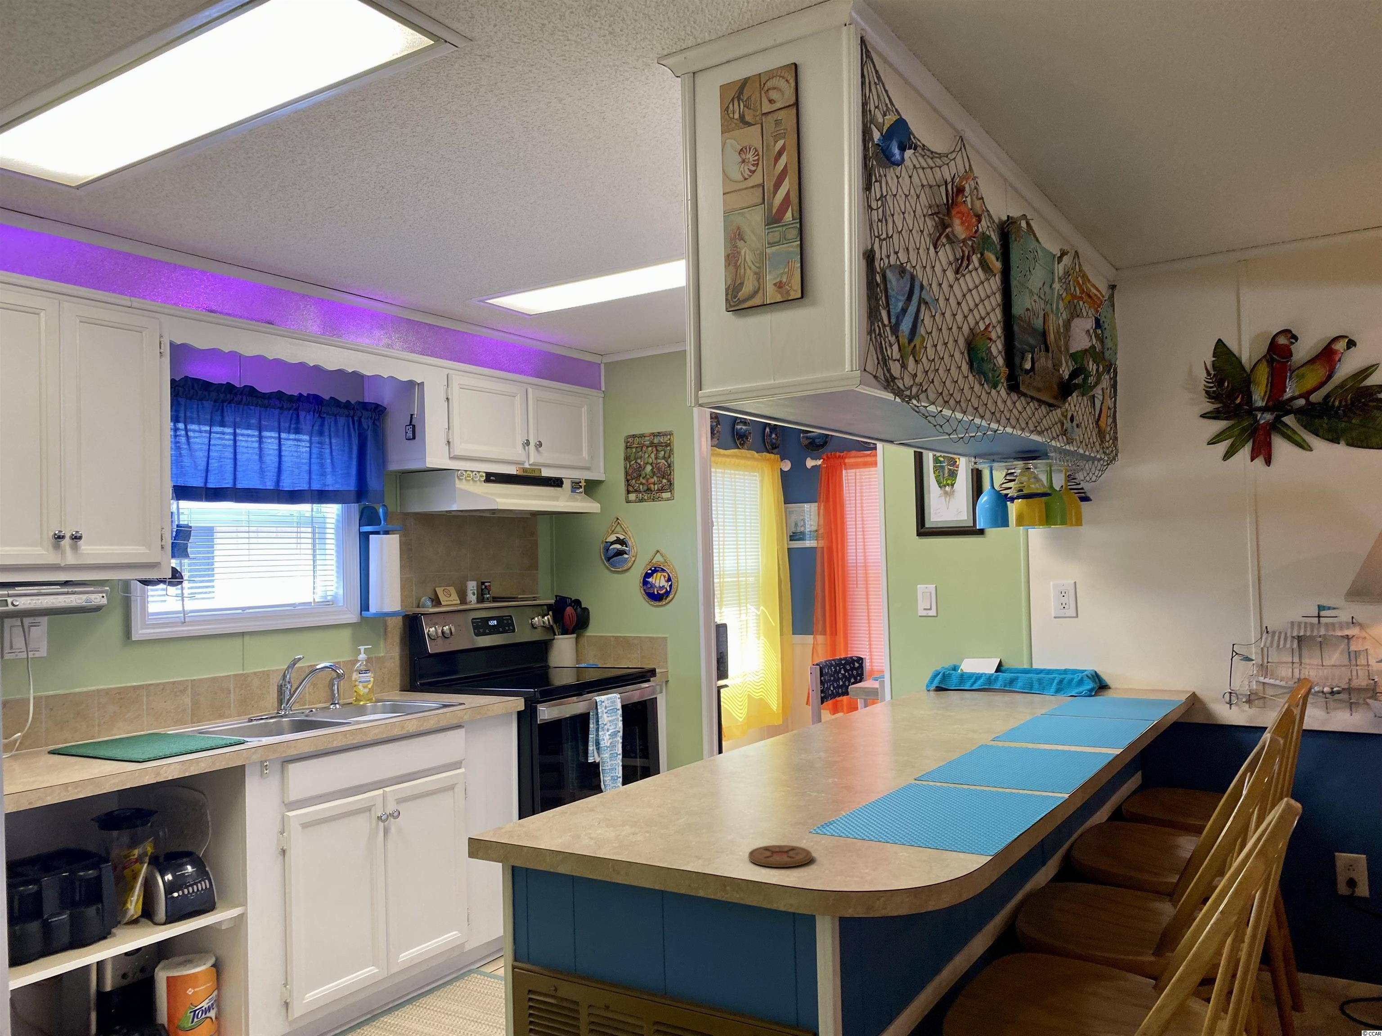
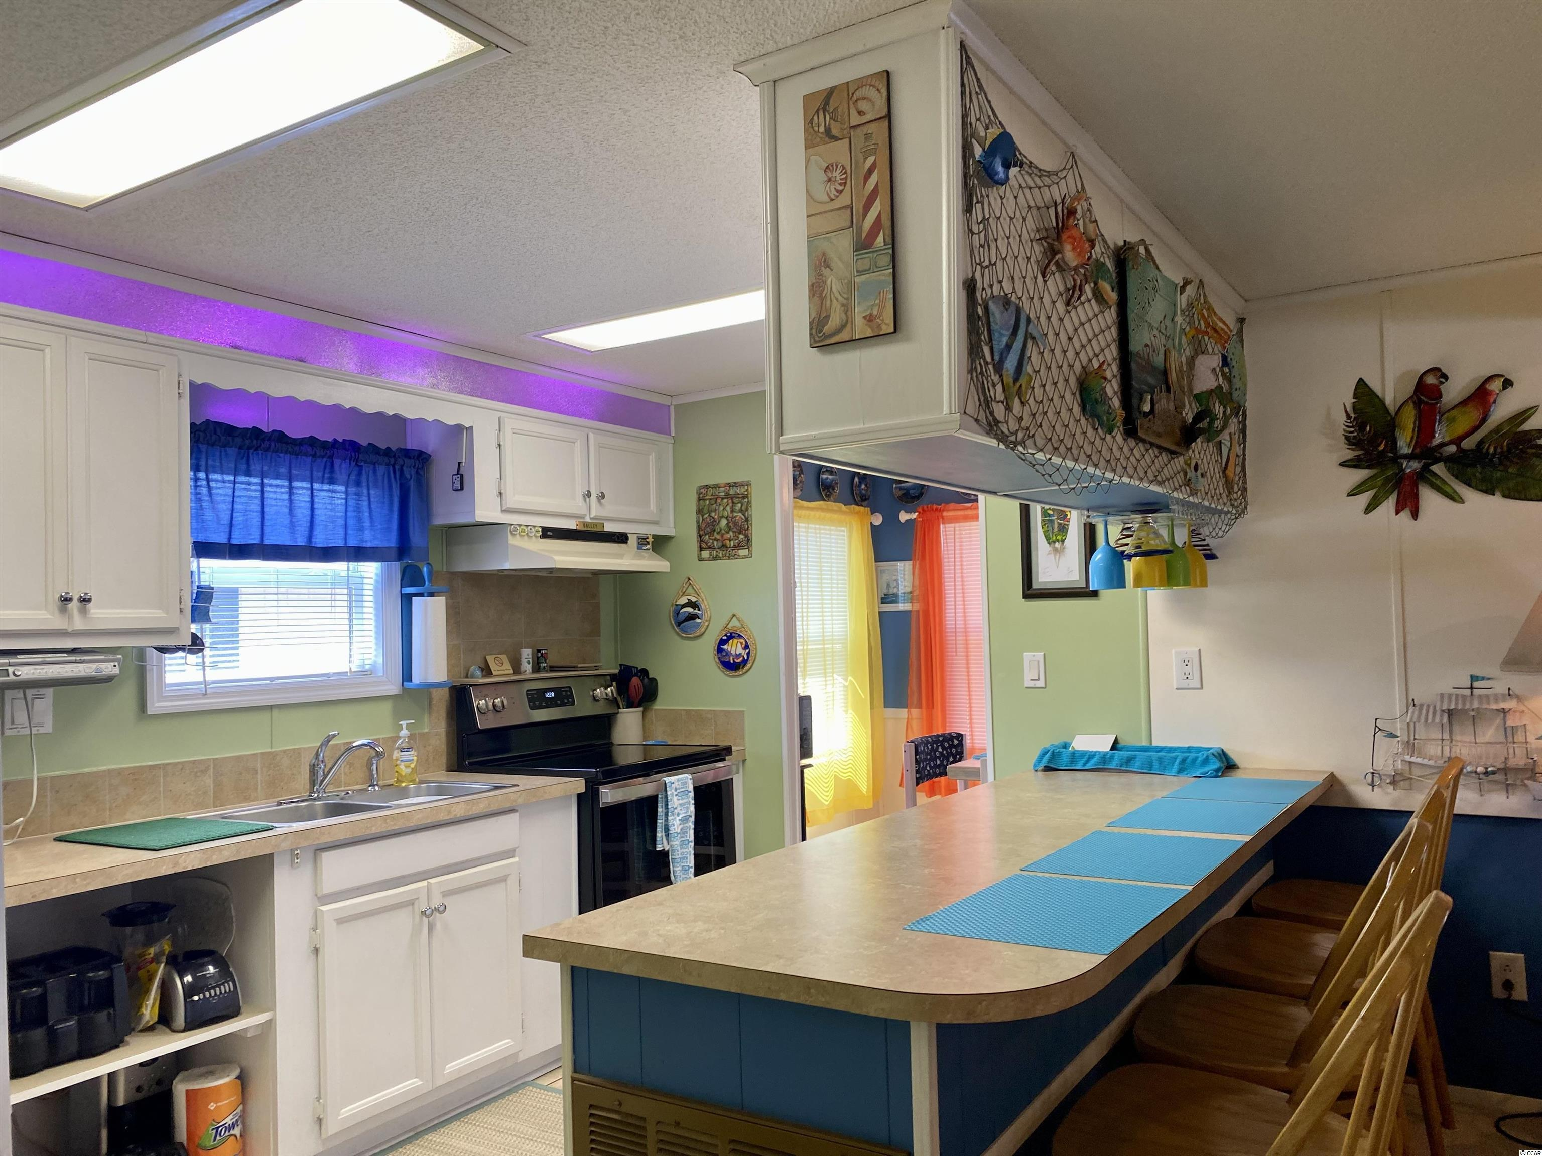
- coaster (780, 855)
